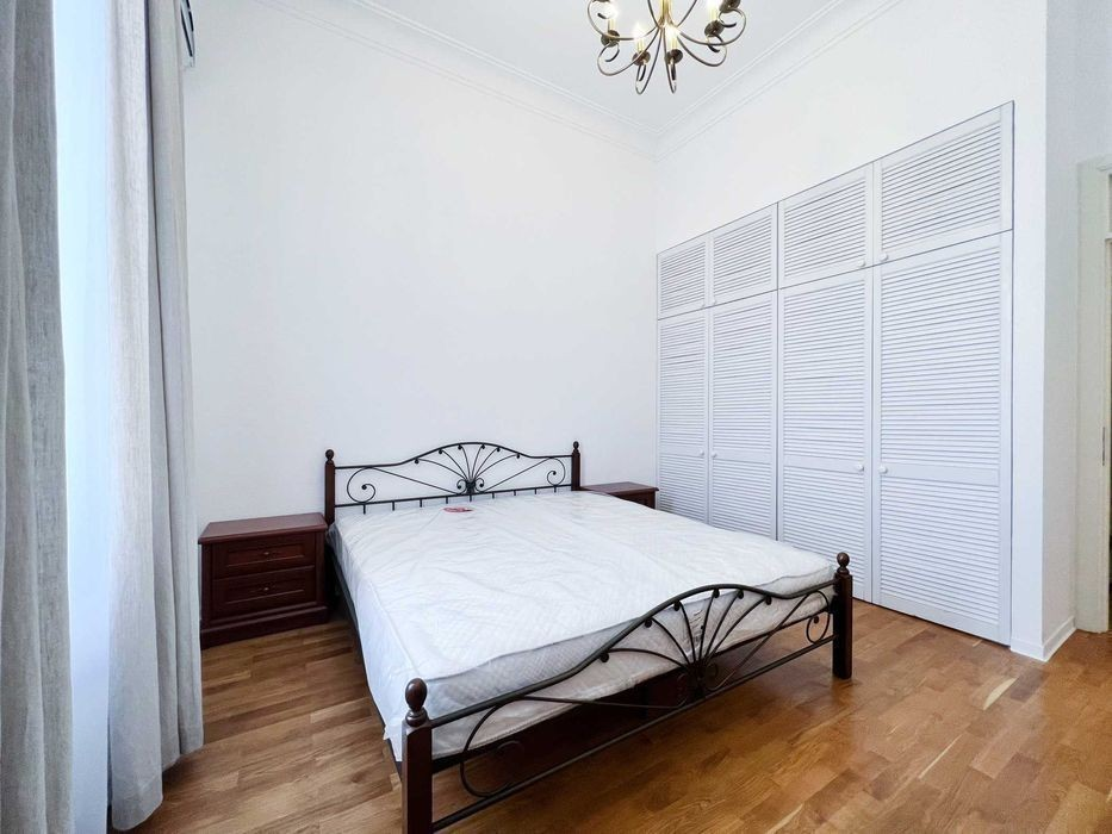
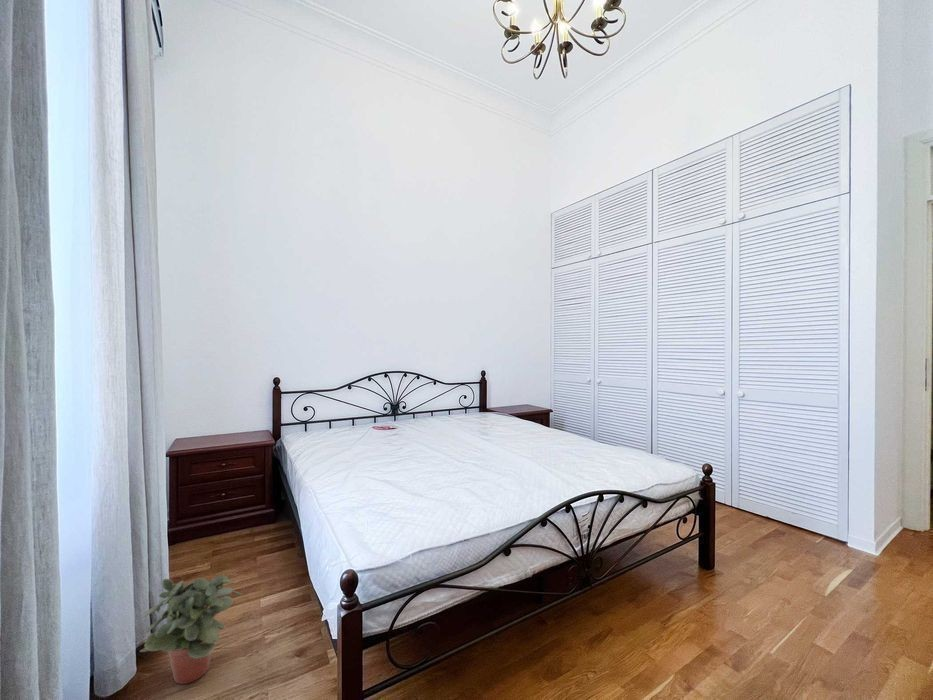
+ potted plant (191, 624)
